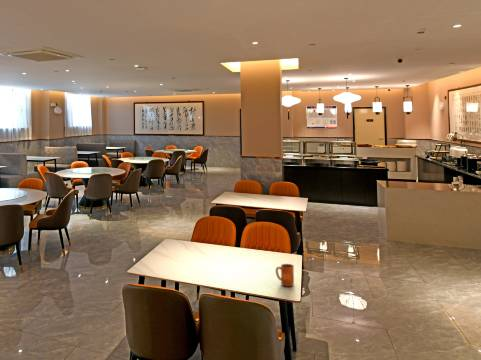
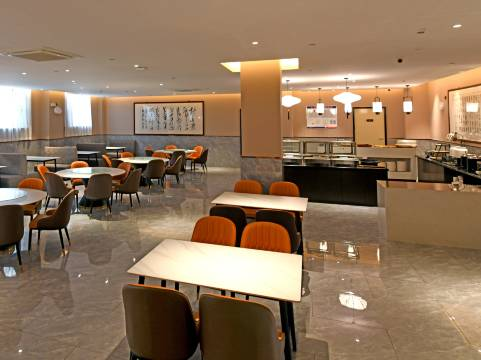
- mug (284, 274)
